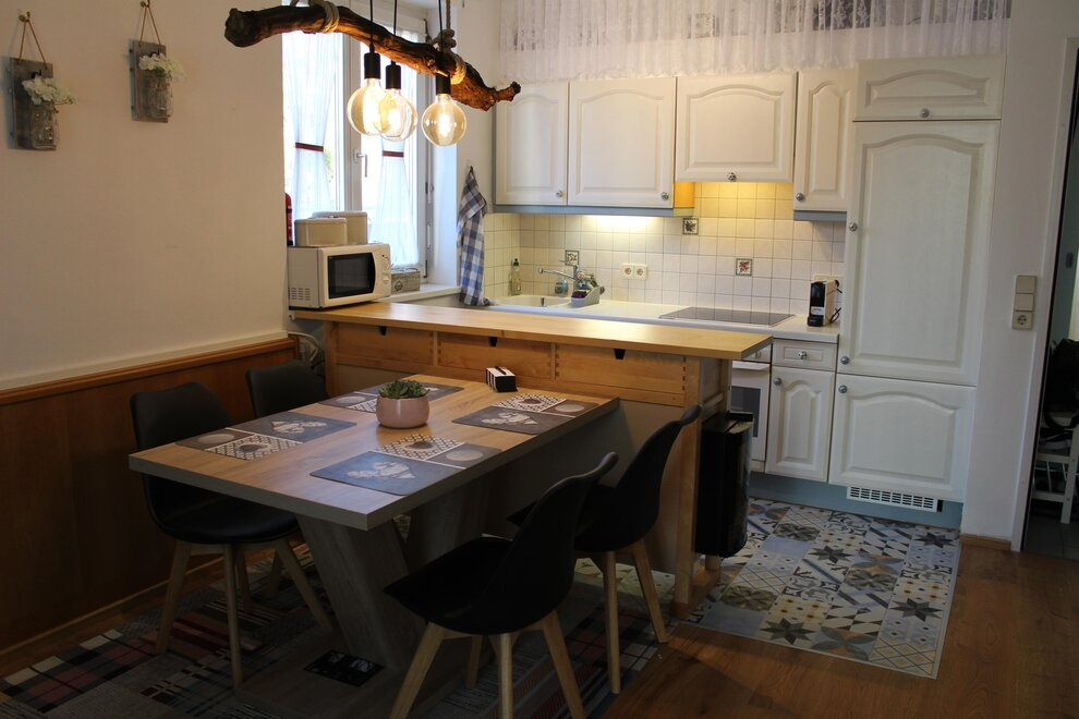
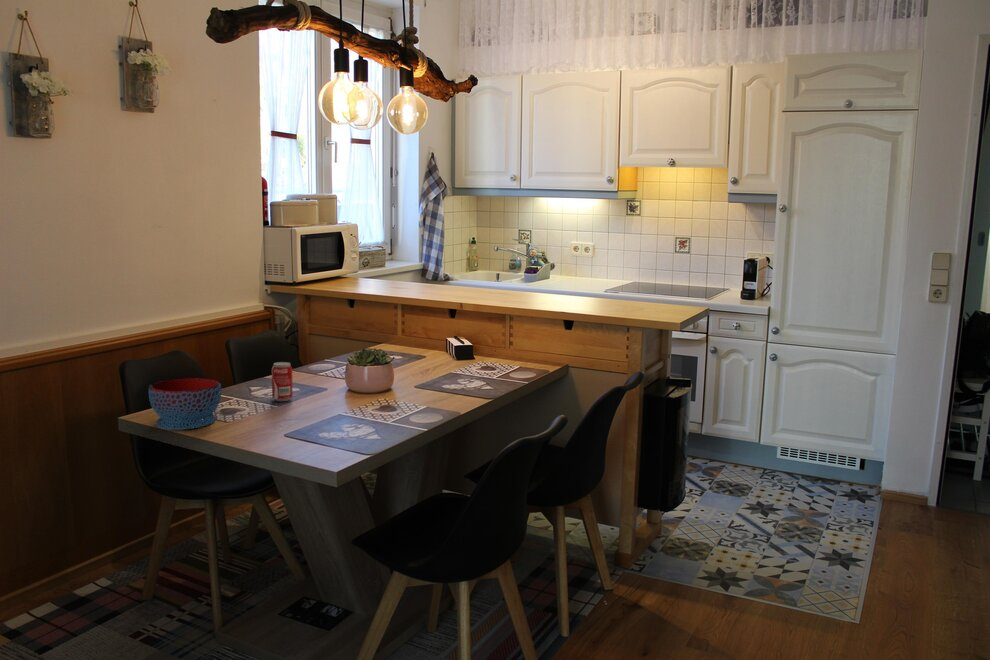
+ bowl (185, 402)
+ beverage can (282, 381)
